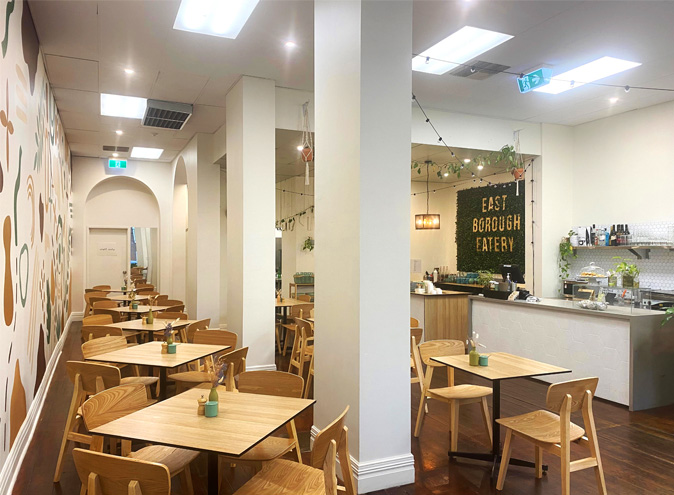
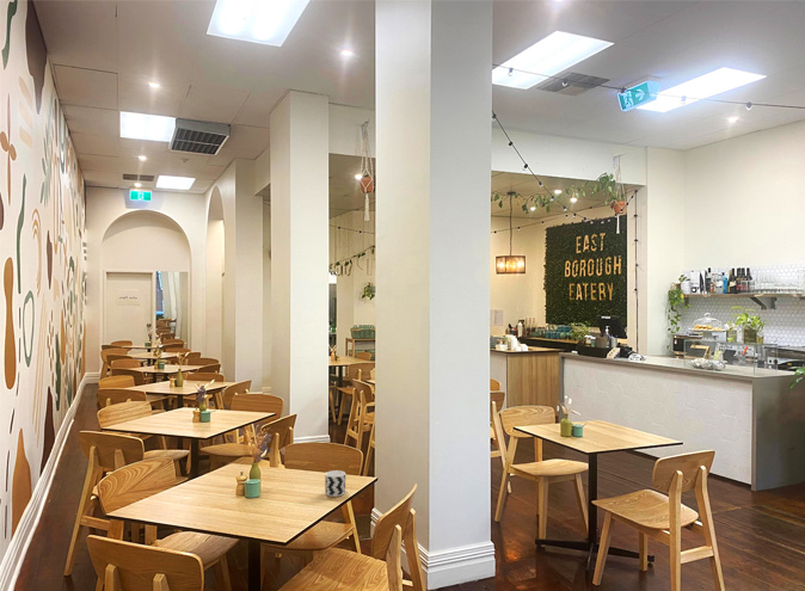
+ cup (337, 482)
